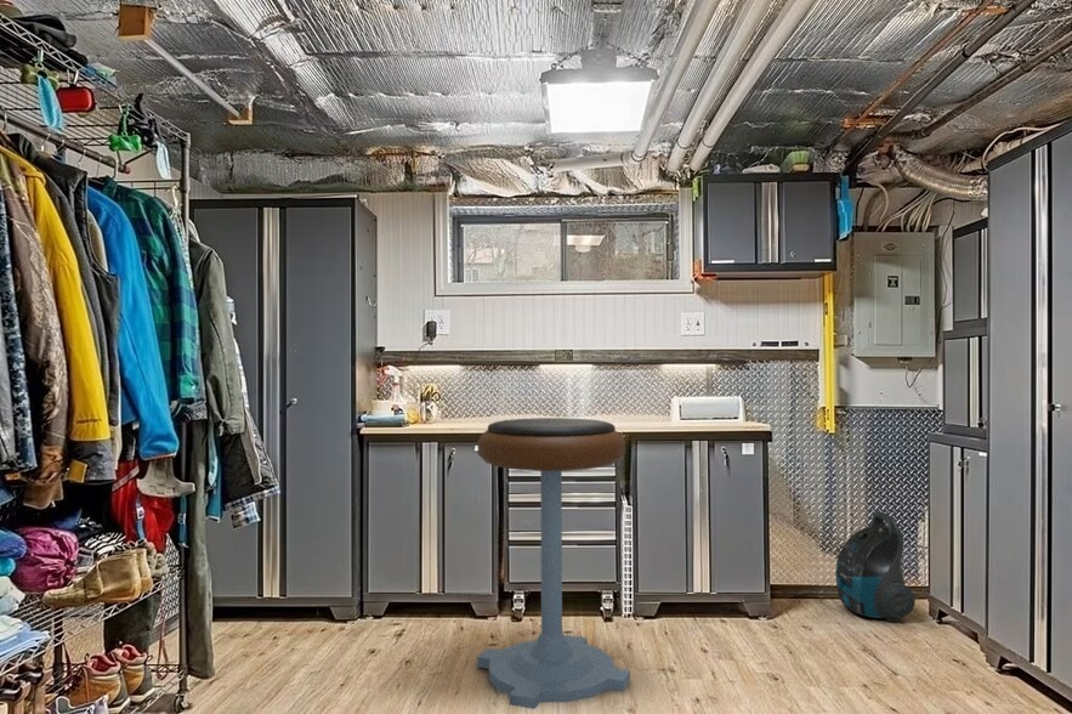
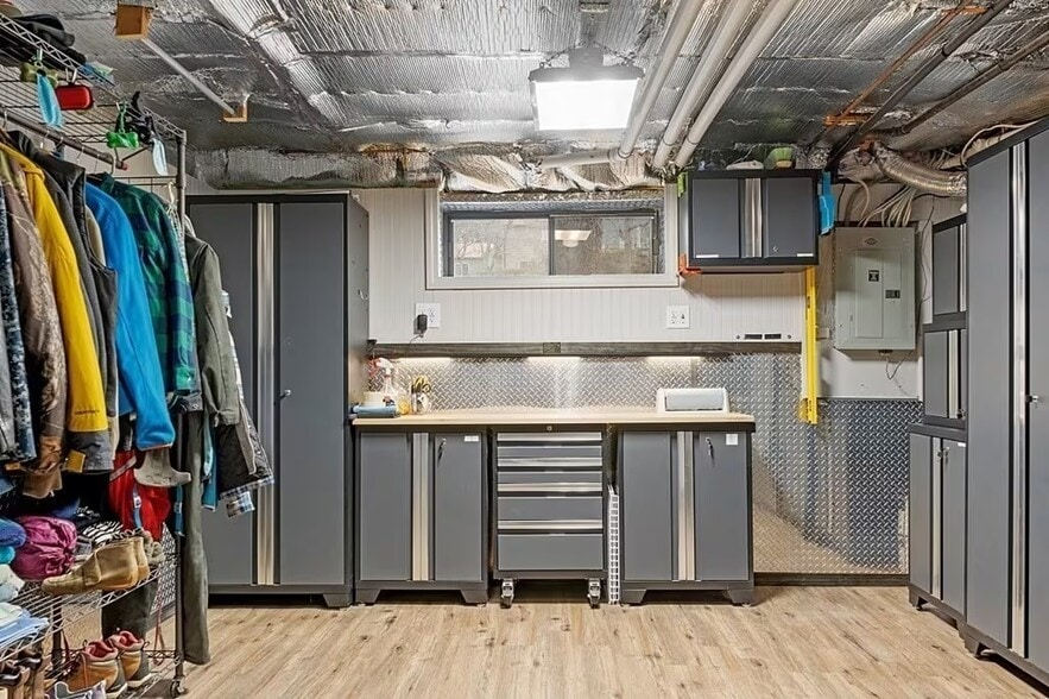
- bar stool (551, 548)
- vacuum cleaner (870, 562)
